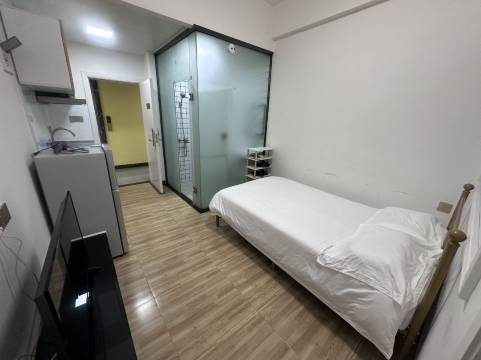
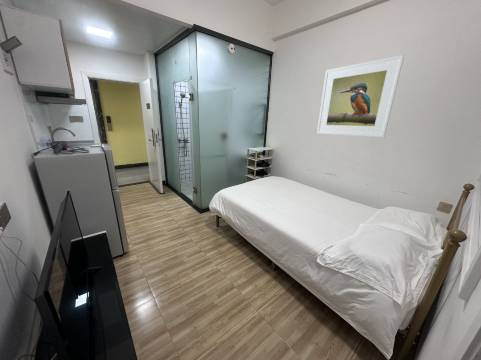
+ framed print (352, 101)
